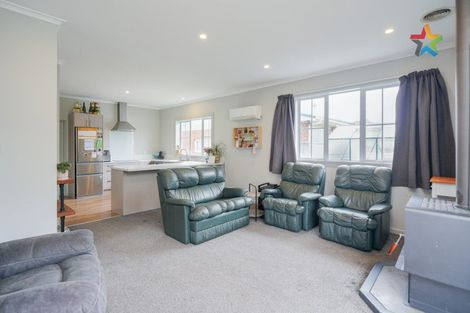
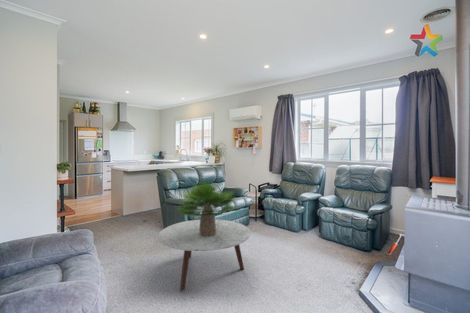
+ potted plant (207, 207)
+ coffee table (205, 250)
